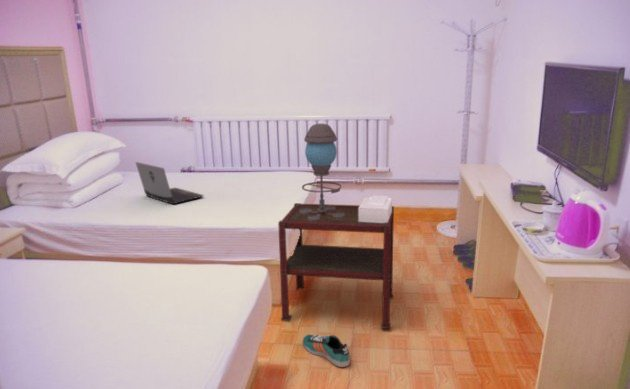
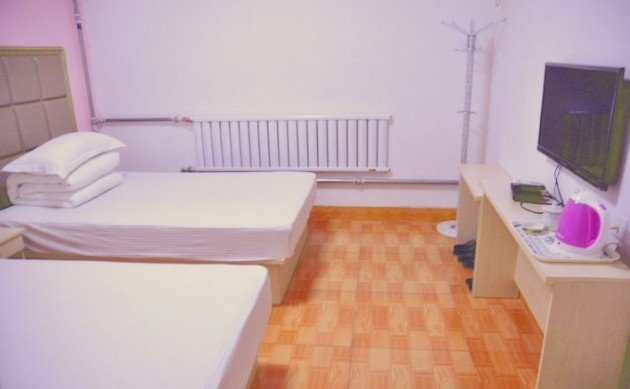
- laptop (167, 181)
- table lamp (321, 168)
- side table (339, 261)
- tissue box (376, 207)
- sneaker (326, 343)
